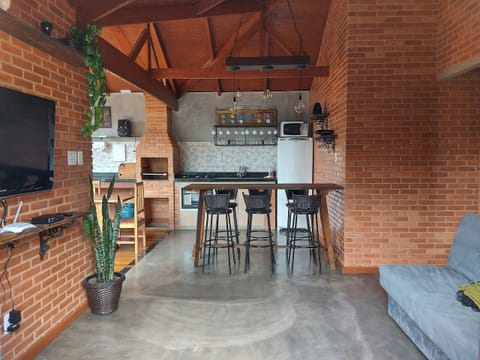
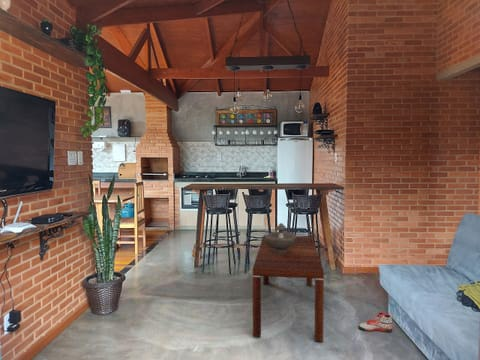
+ sneaker (375, 321)
+ decorative bowl (280, 237)
+ coffee table (287, 276)
